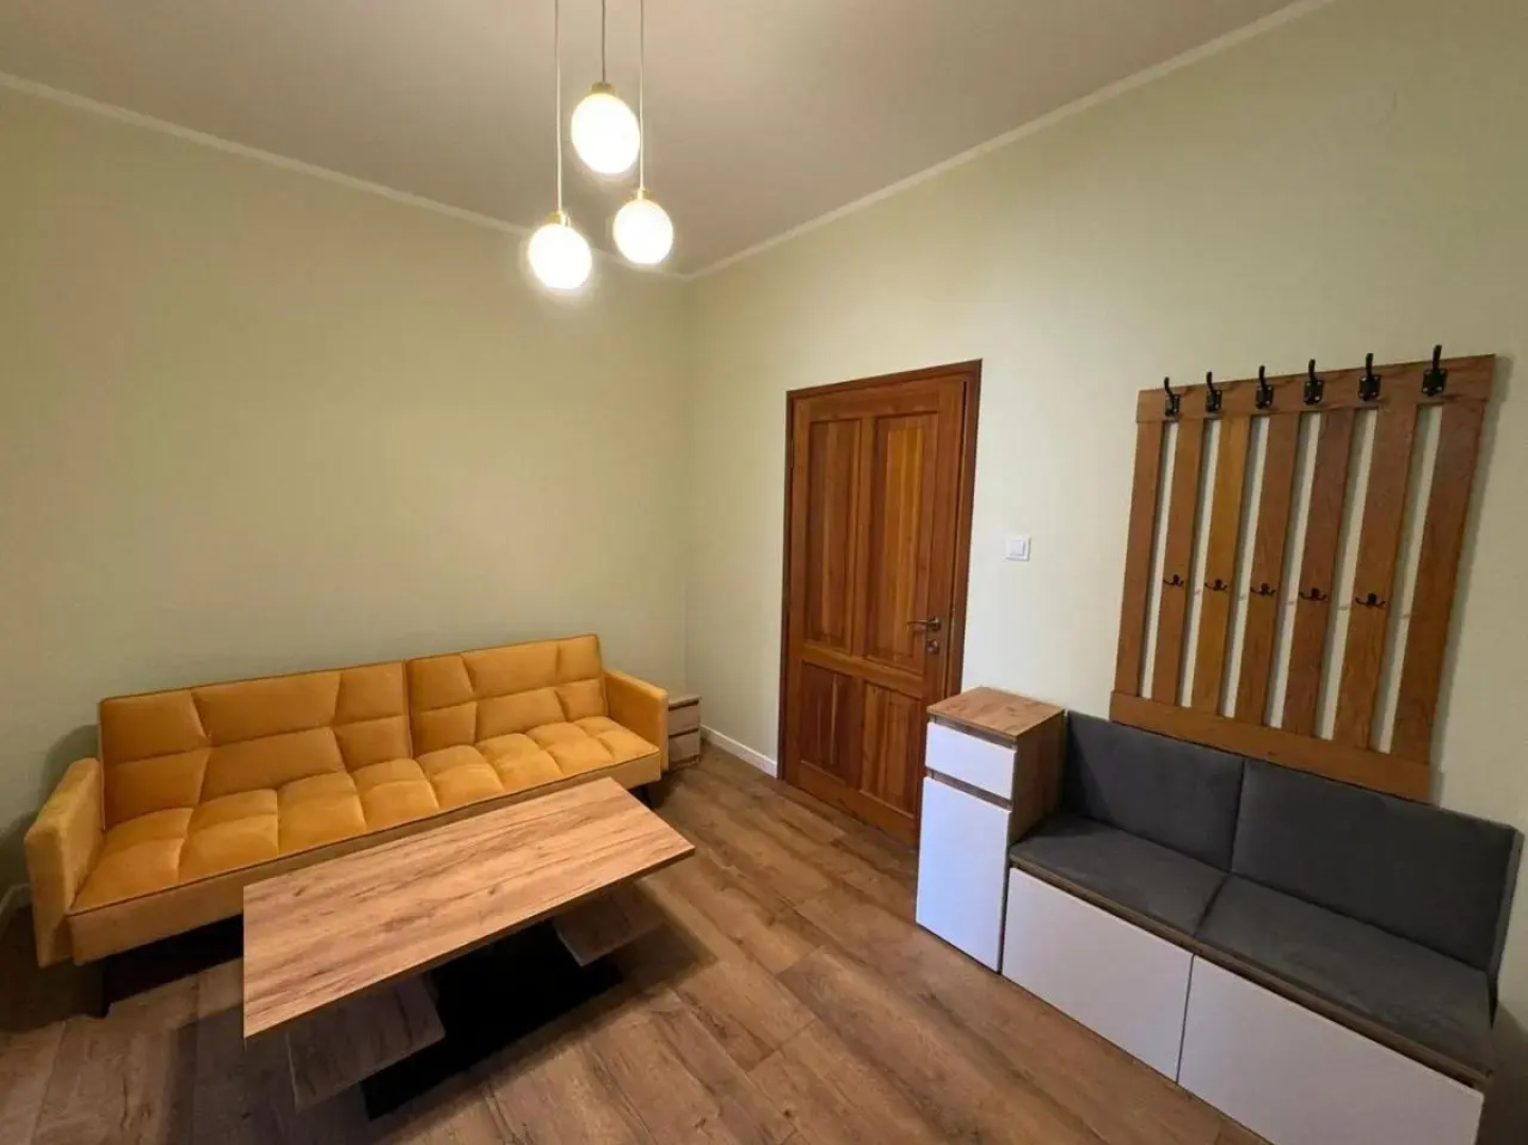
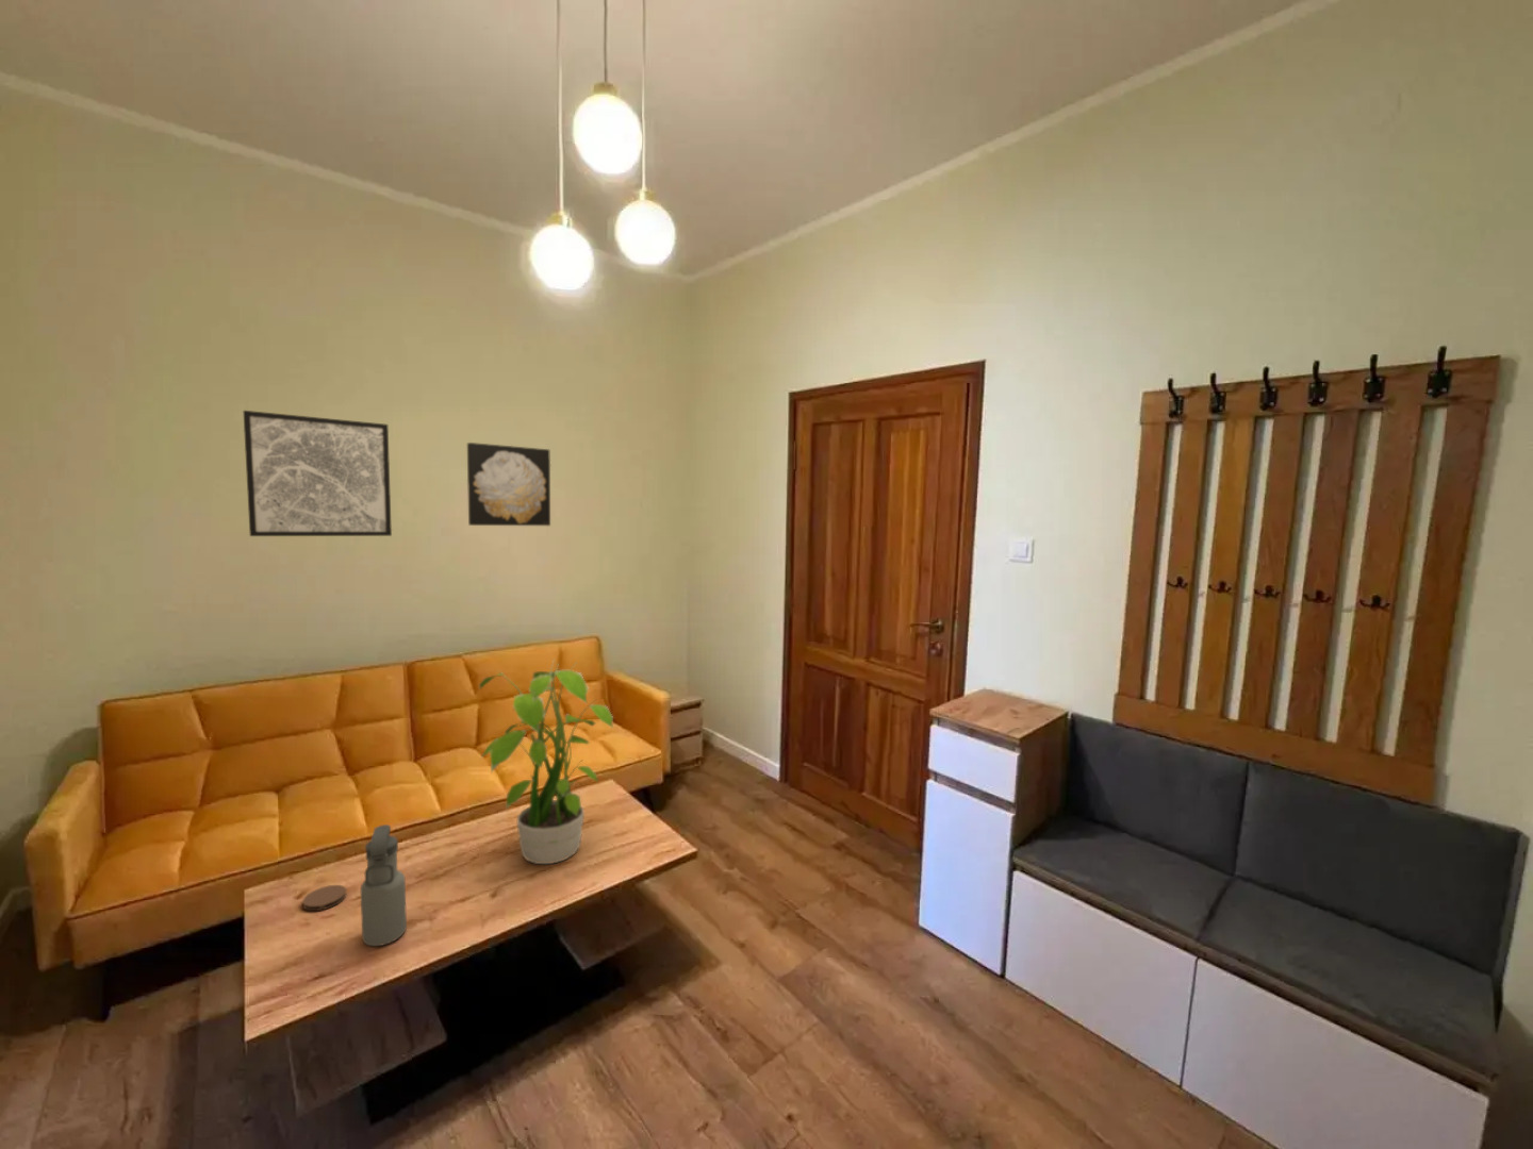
+ potted plant (542, 757)
+ coaster (325, 897)
+ wall art (321, 477)
+ wall art (509, 486)
+ water bottle (383, 883)
